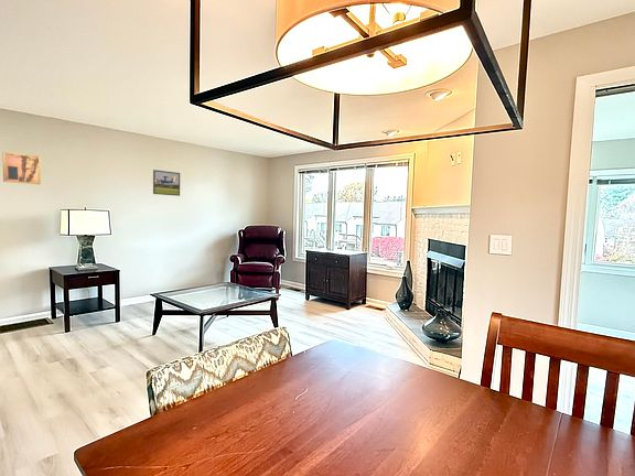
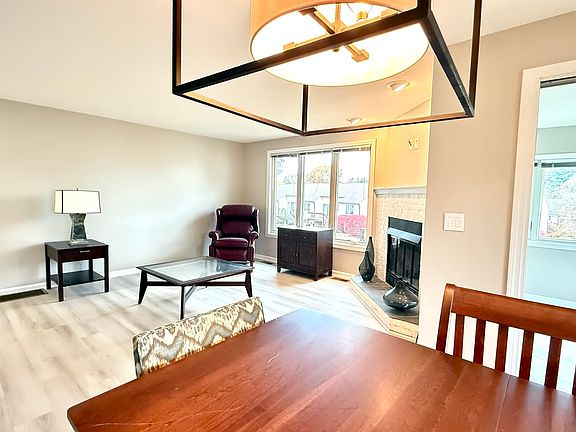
- wall art (22, 169)
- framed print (166, 183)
